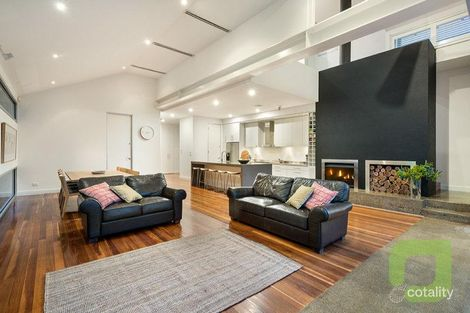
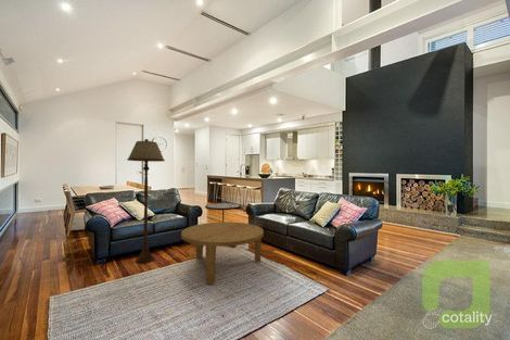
+ floor lamp (145, 199)
+ side table (222, 221)
+ coffee table (222, 245)
